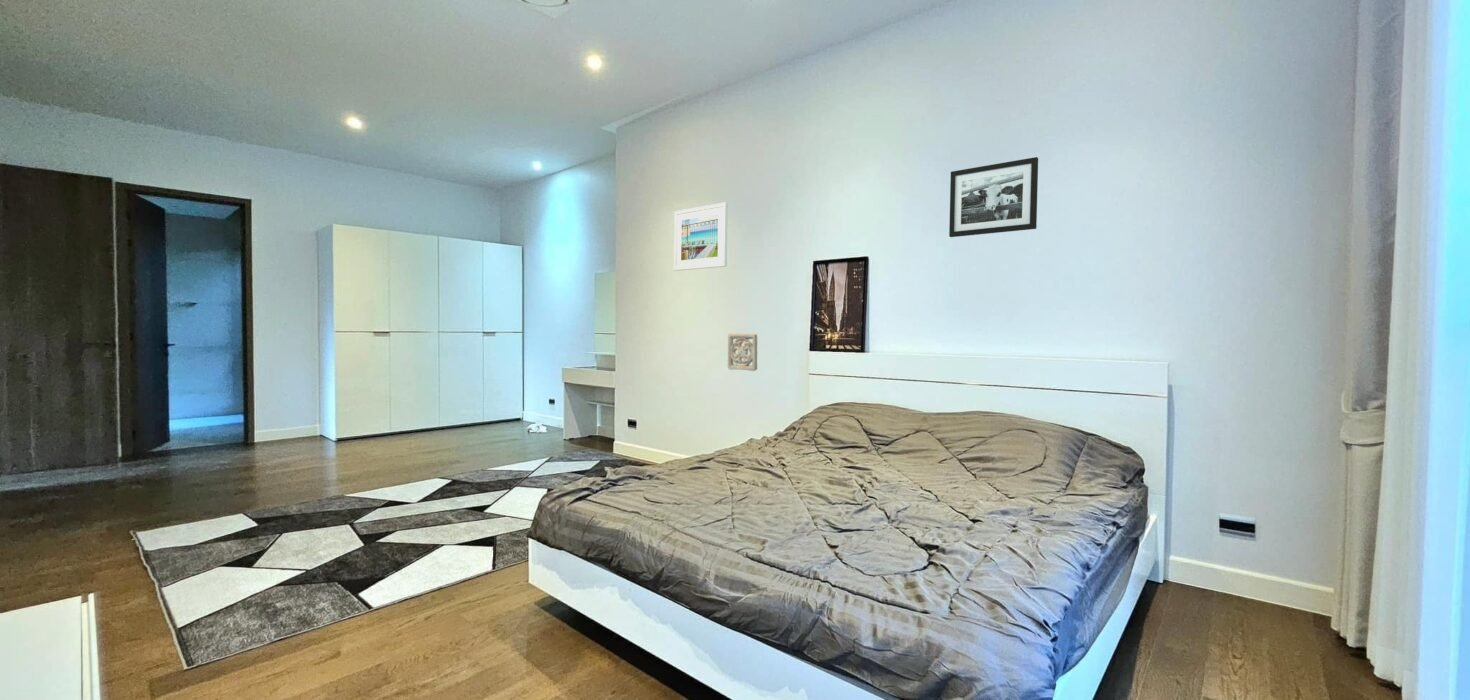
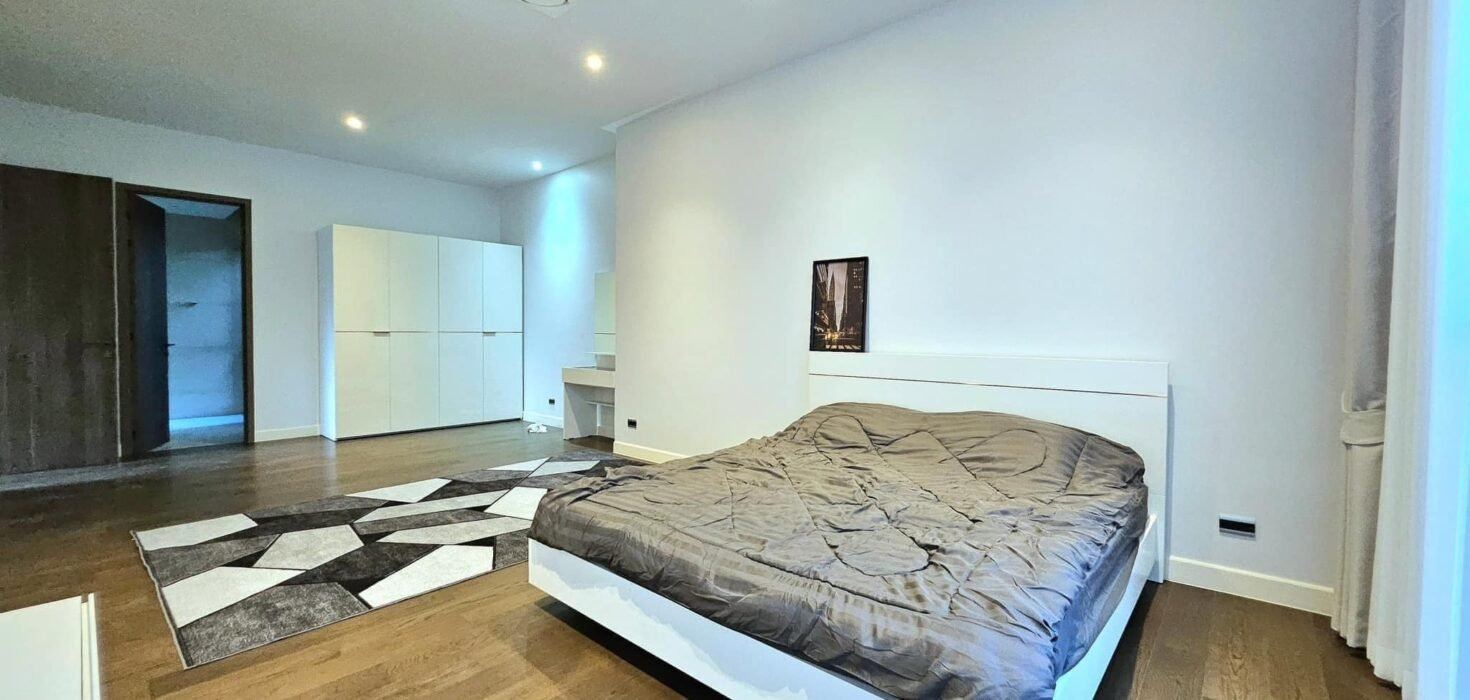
- picture frame (991, 199)
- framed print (699, 238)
- wall ornament (742, 352)
